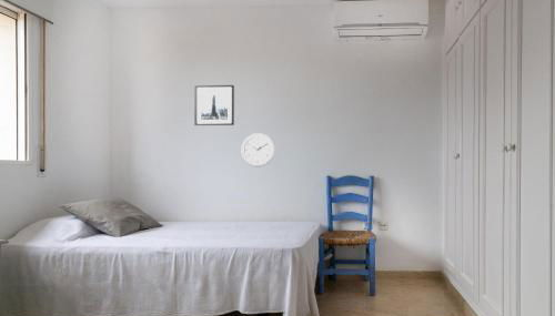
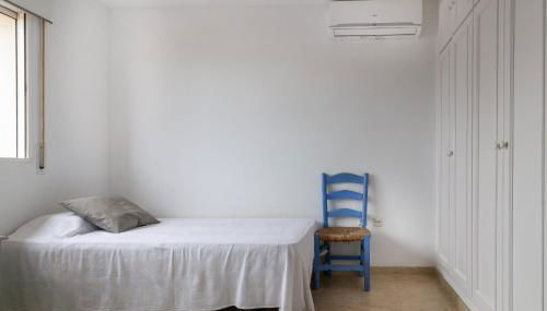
- wall clock (258, 150)
- wall art (214, 105)
